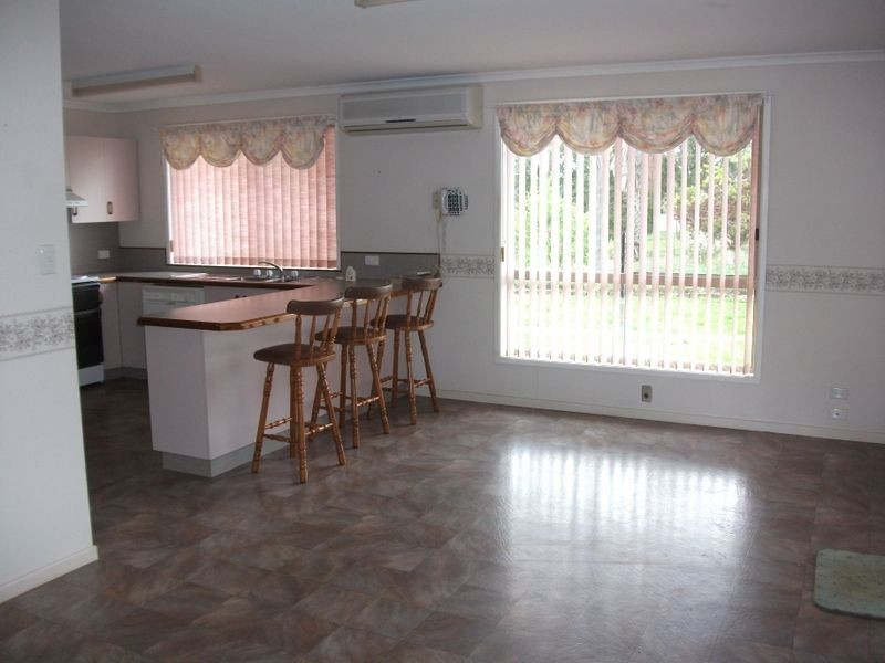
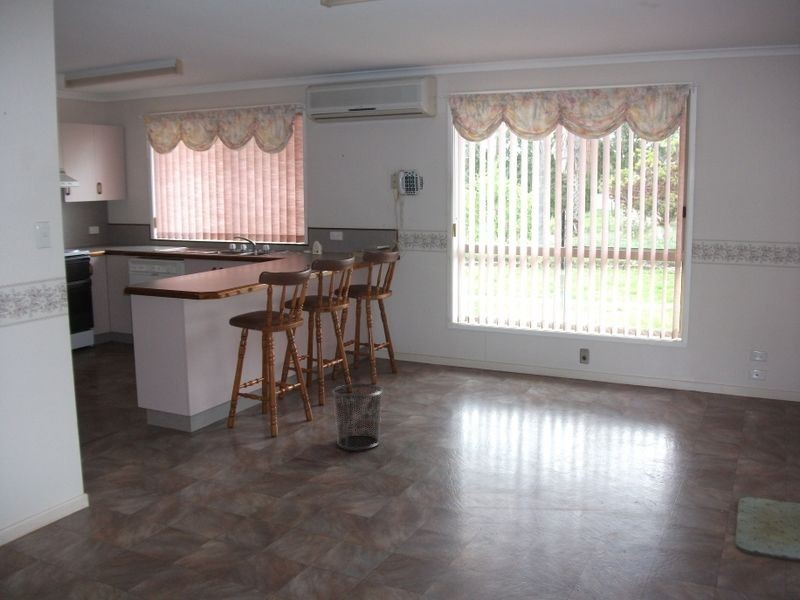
+ waste bin (358, 416)
